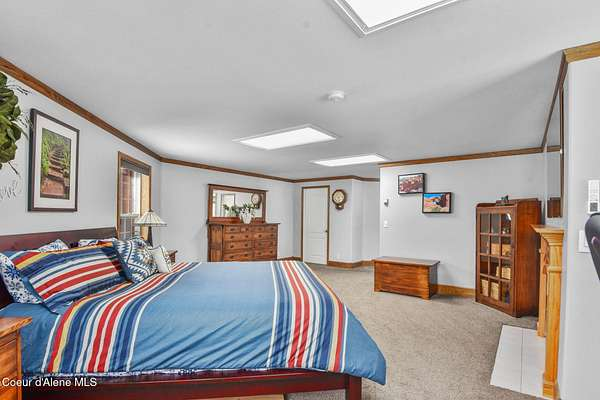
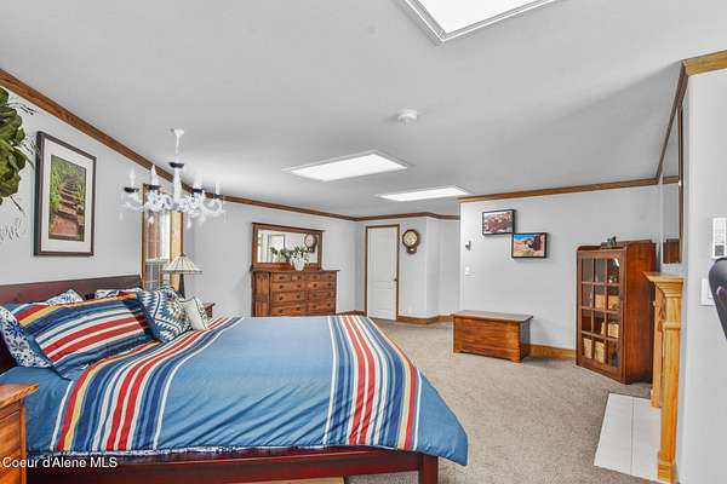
+ chandelier (176, 183)
